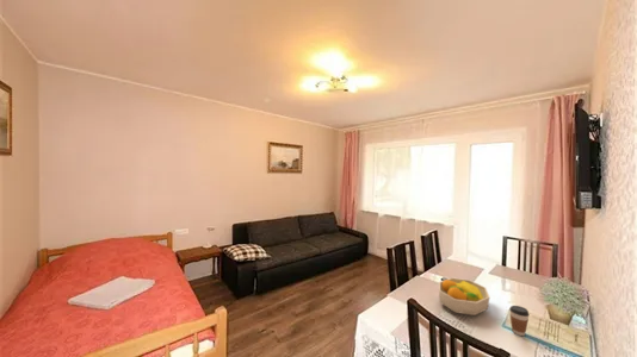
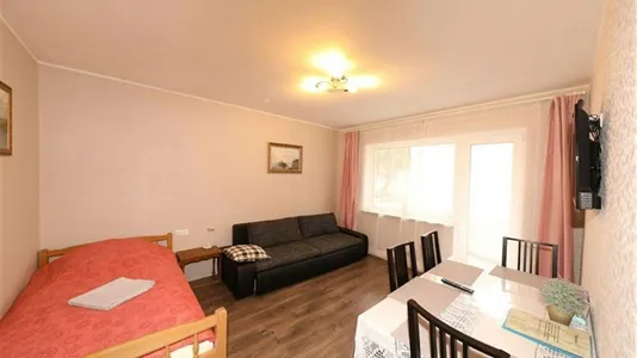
- coffee cup (518, 320)
- fruit bowl (462, 293)
